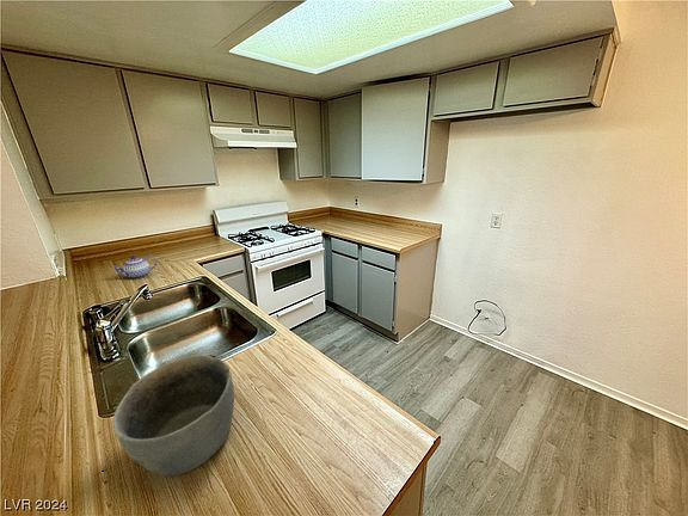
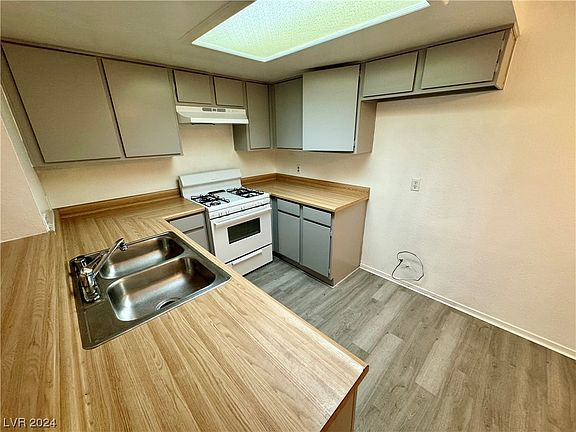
- bowl (183, 413)
- teapot (136, 265)
